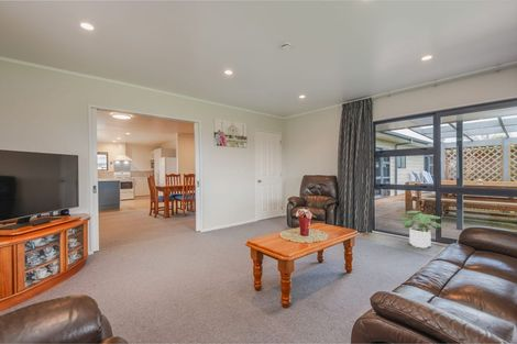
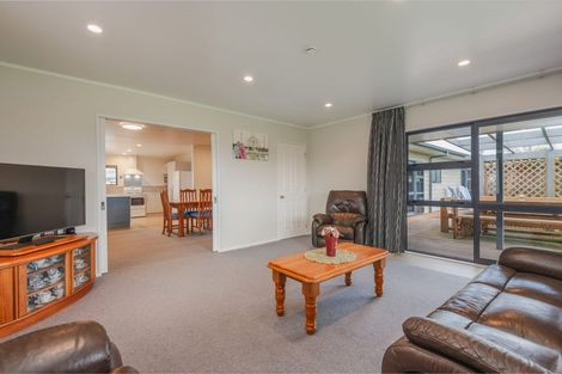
- potted plant (420, 229)
